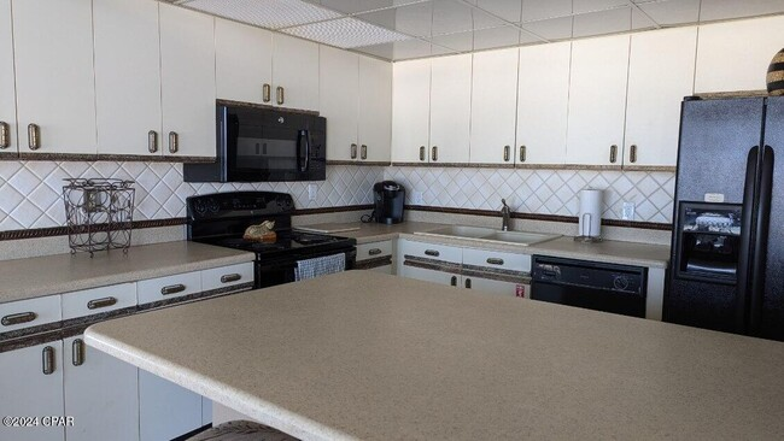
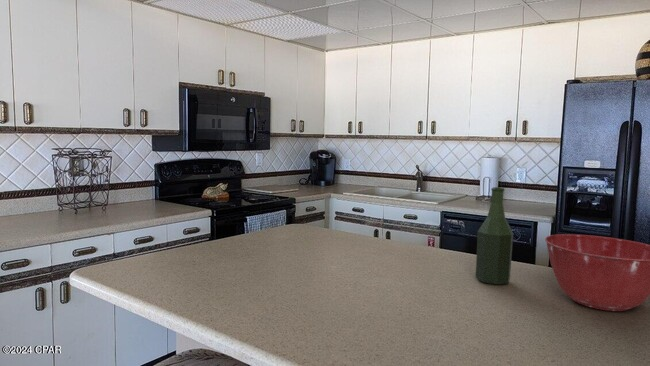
+ bottle (495, 234)
+ mixing bowl (602, 273)
